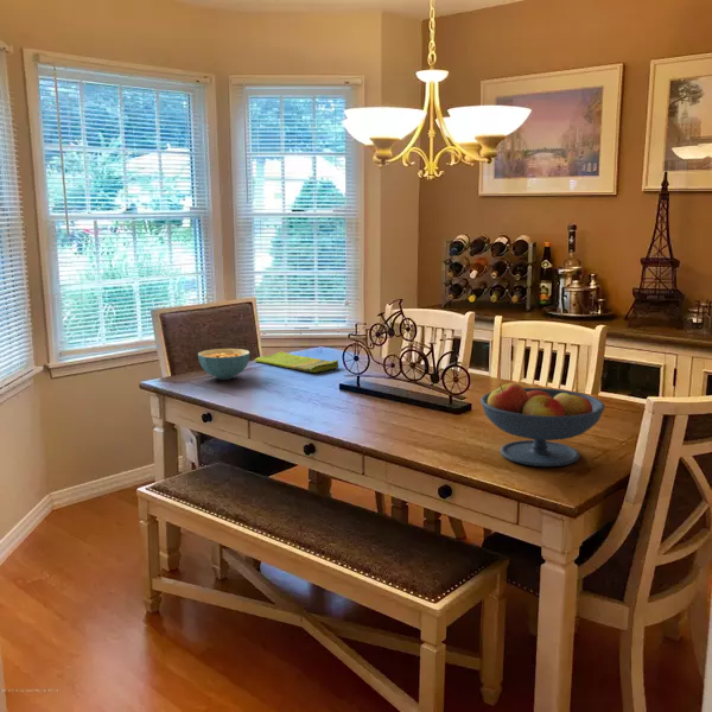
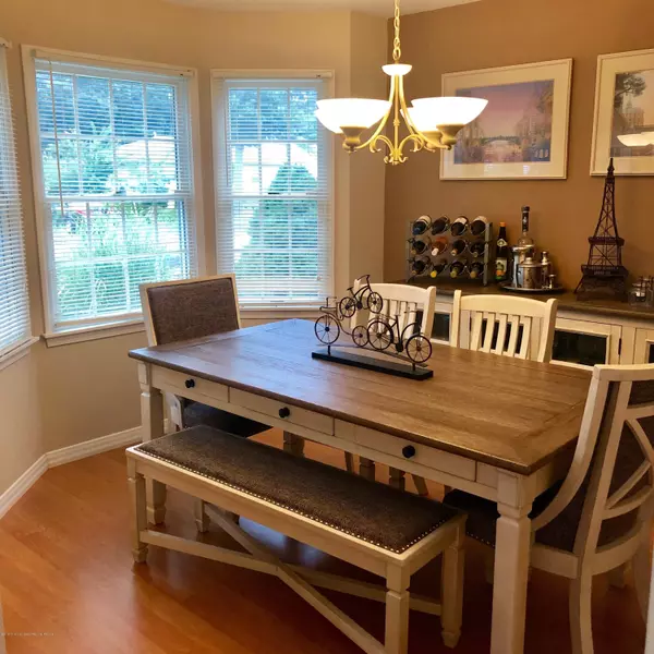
- dish towel (295, 361)
- cereal bowl (224, 364)
- fruit bowl (540, 418)
